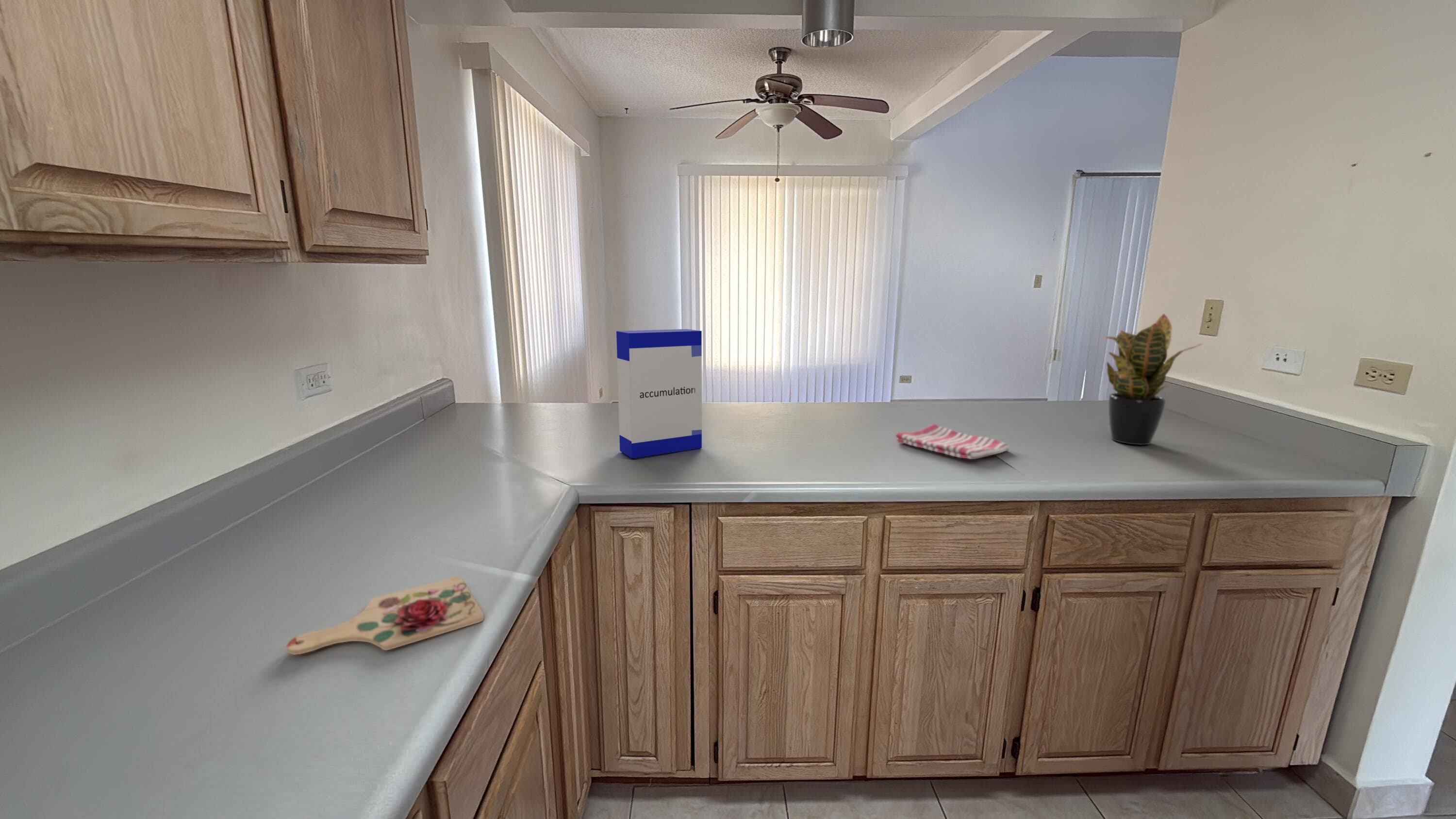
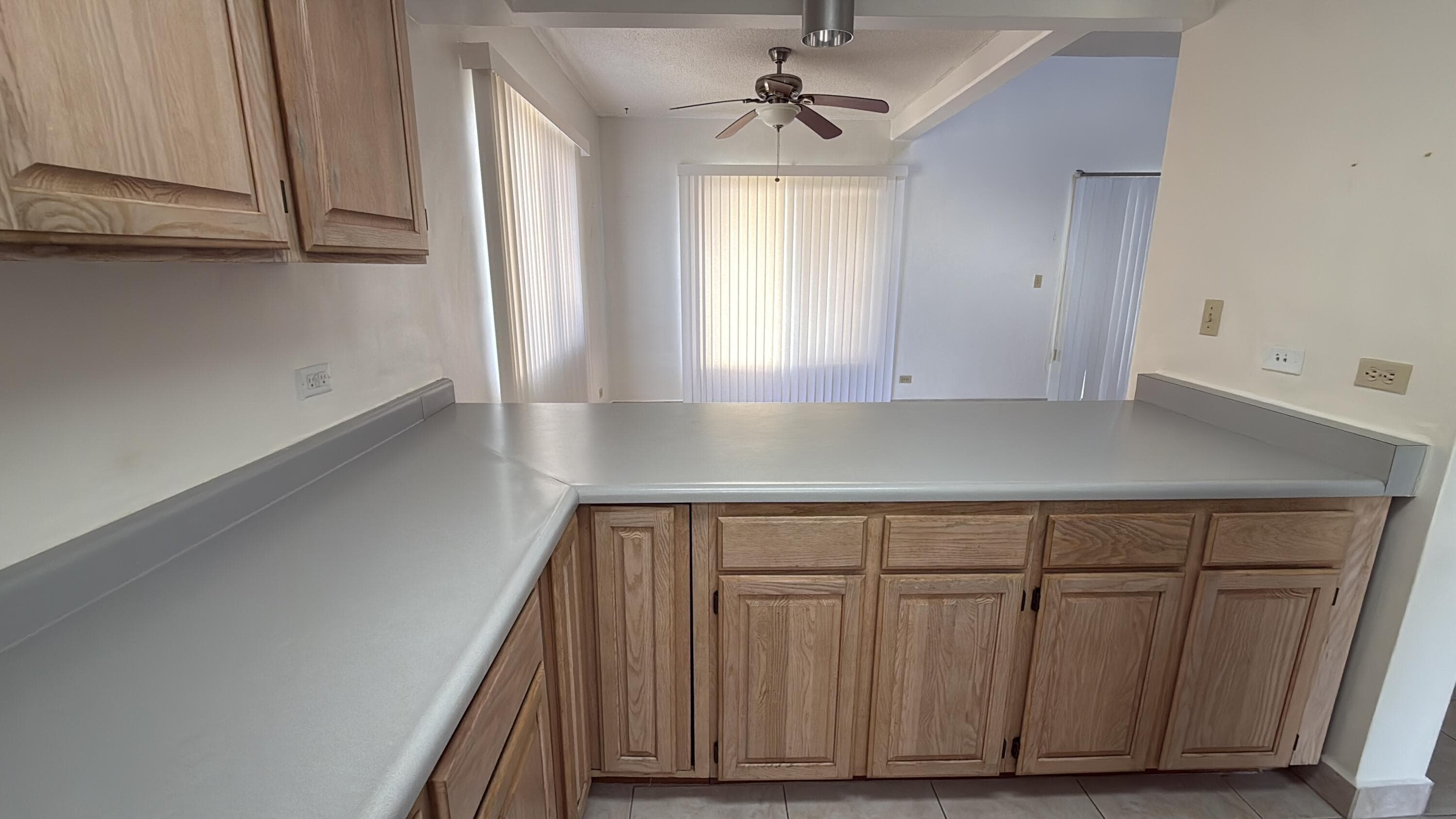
- cutting board (386, 614)
- potted plant (1135, 376)
- dish towel (951, 441)
- cereal box (660, 391)
